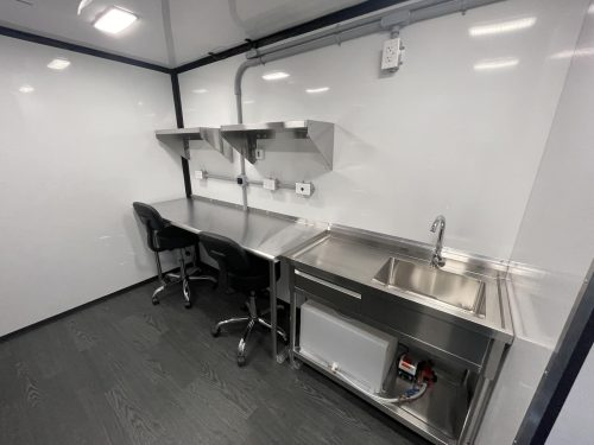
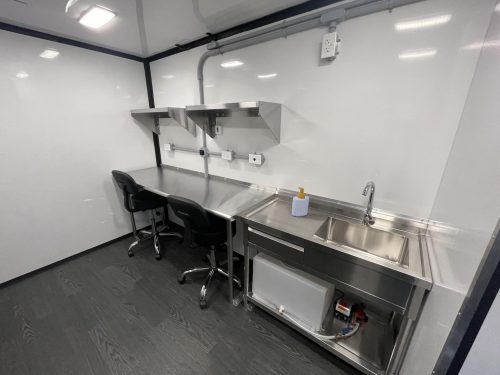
+ soap bottle (300, 201)
